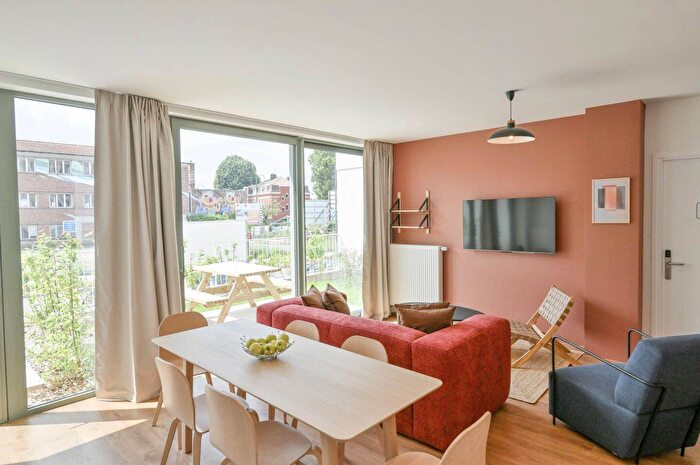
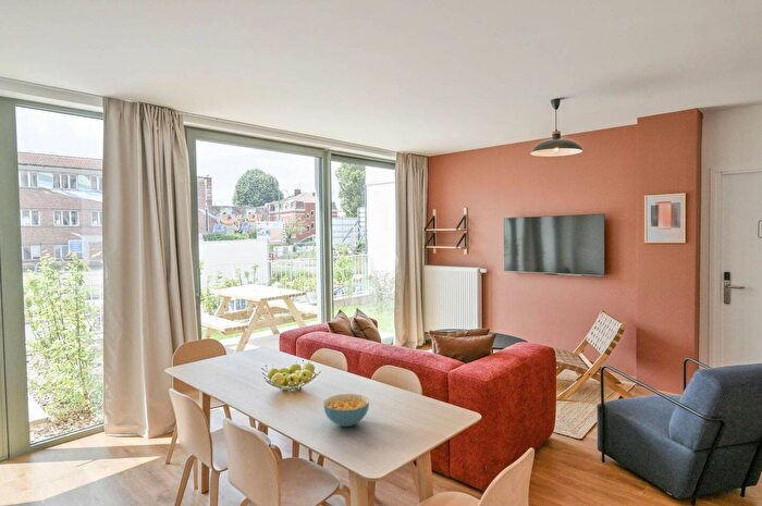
+ cereal bowl (346, 412)
